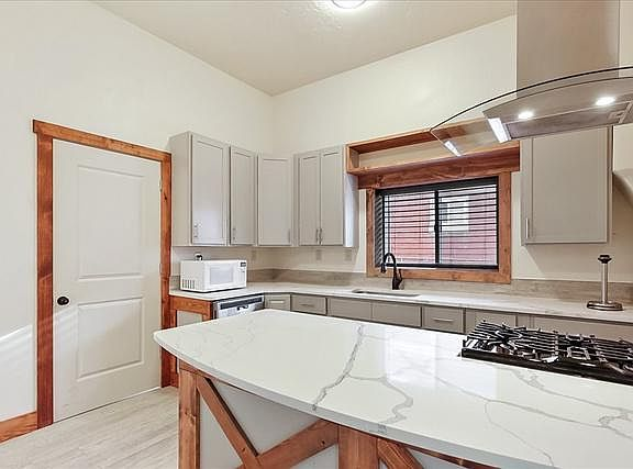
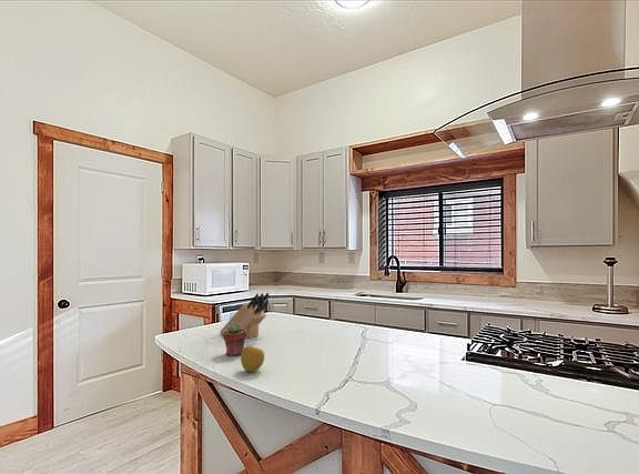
+ potted succulent (234, 337)
+ apple (252, 357)
+ knife block (245, 313)
